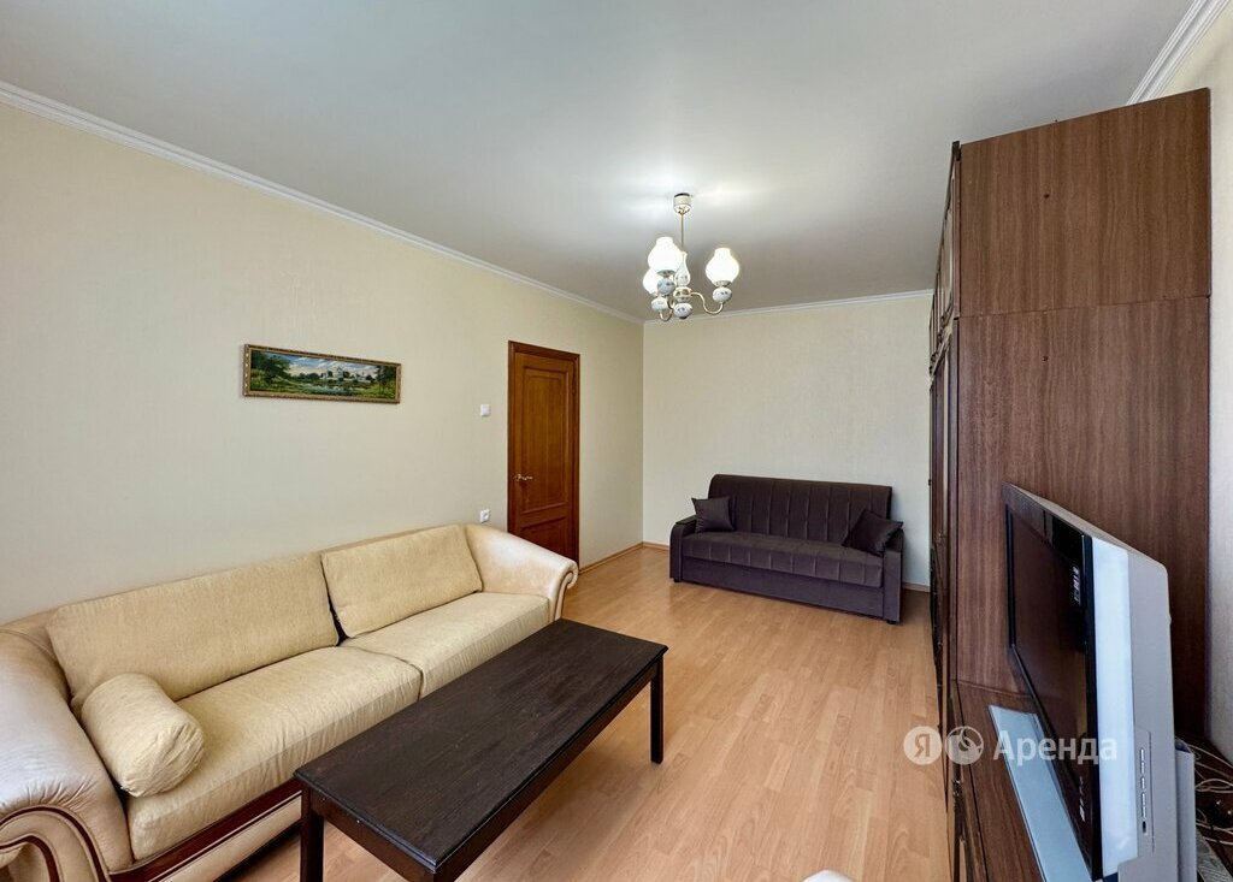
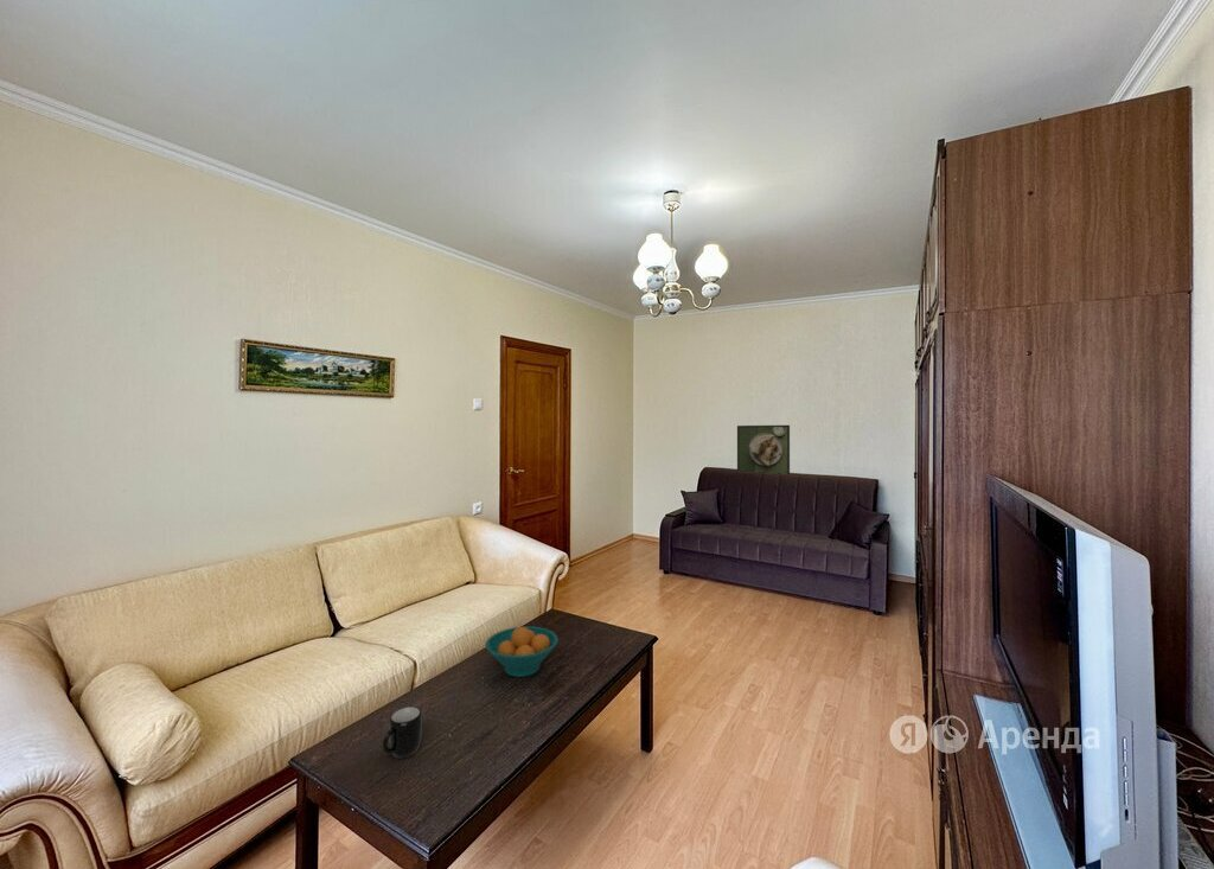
+ mug (401, 735)
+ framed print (762, 451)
+ fruit bowl (522, 647)
